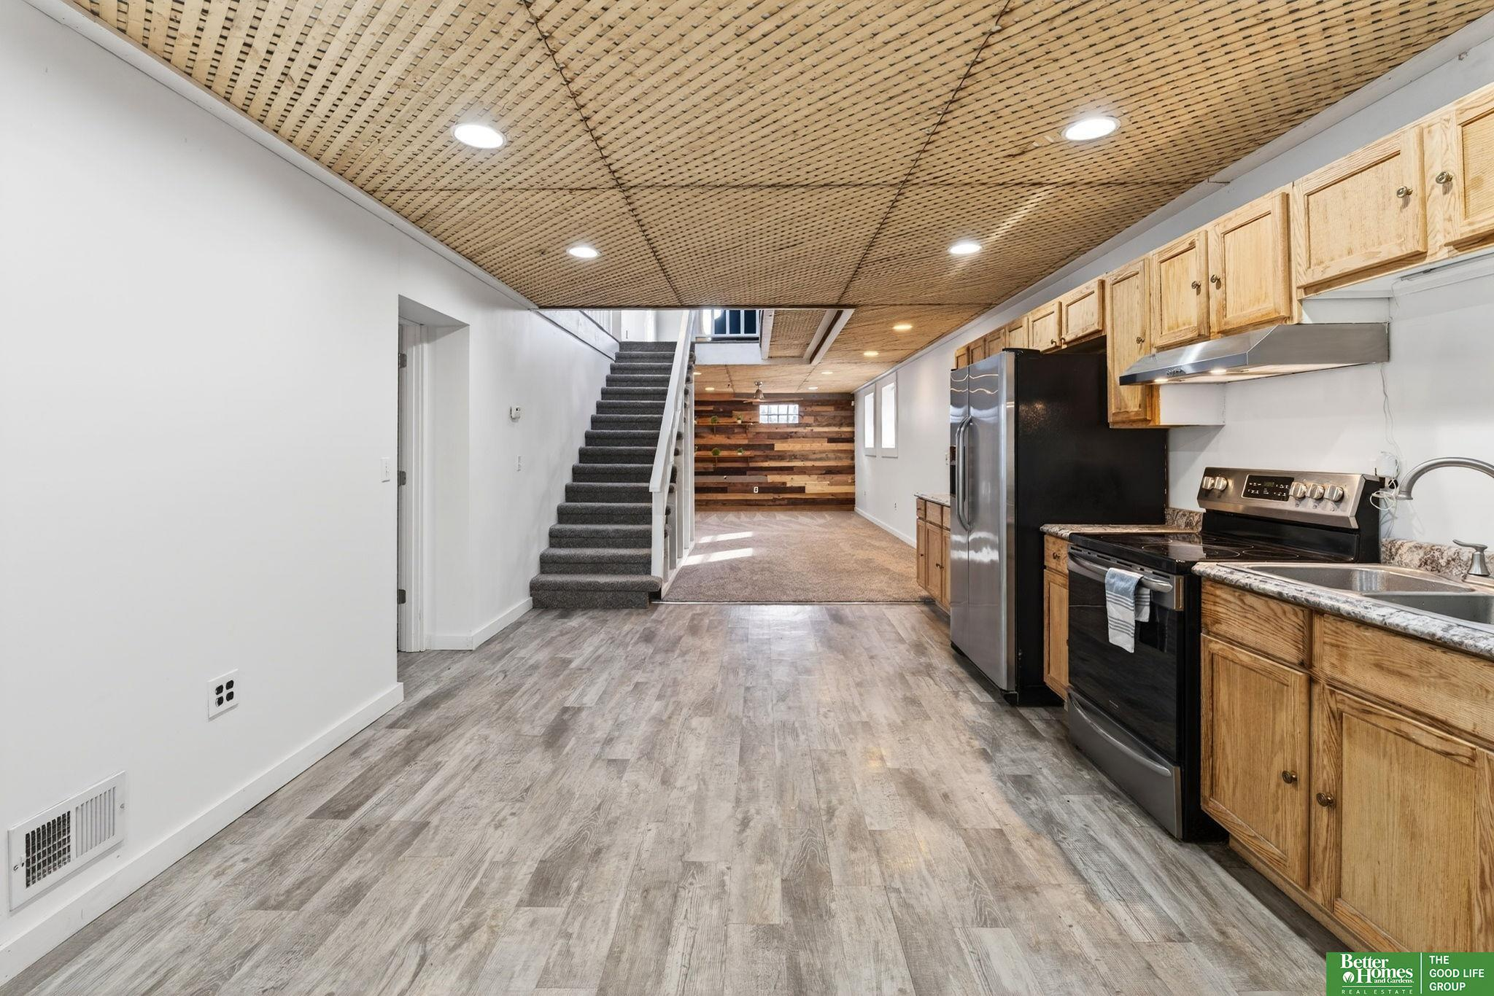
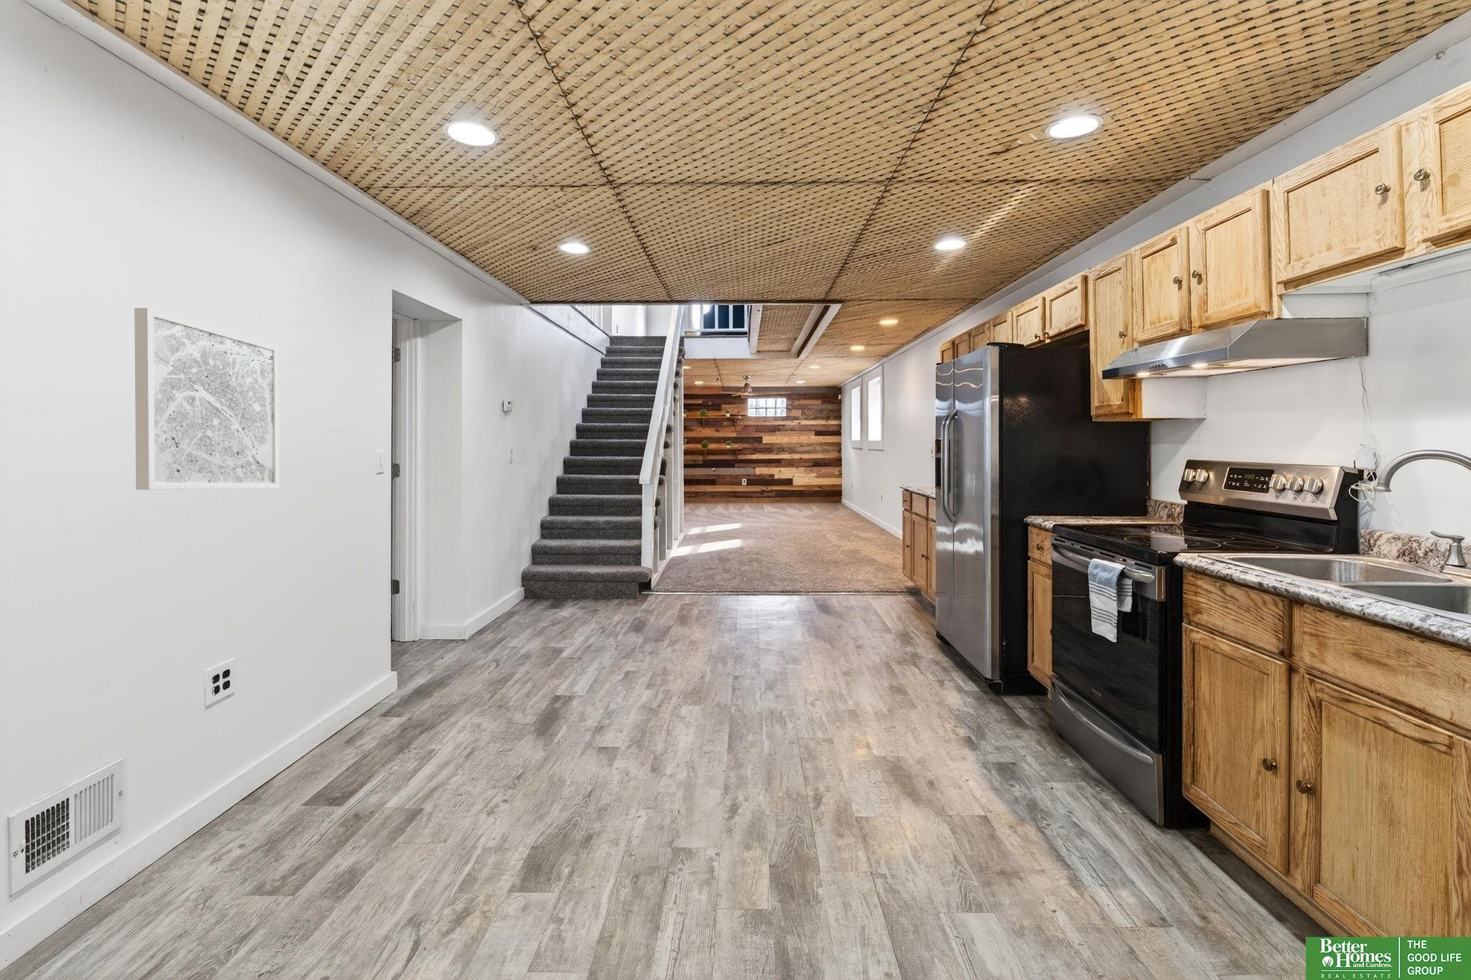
+ wall art (216, 409)
